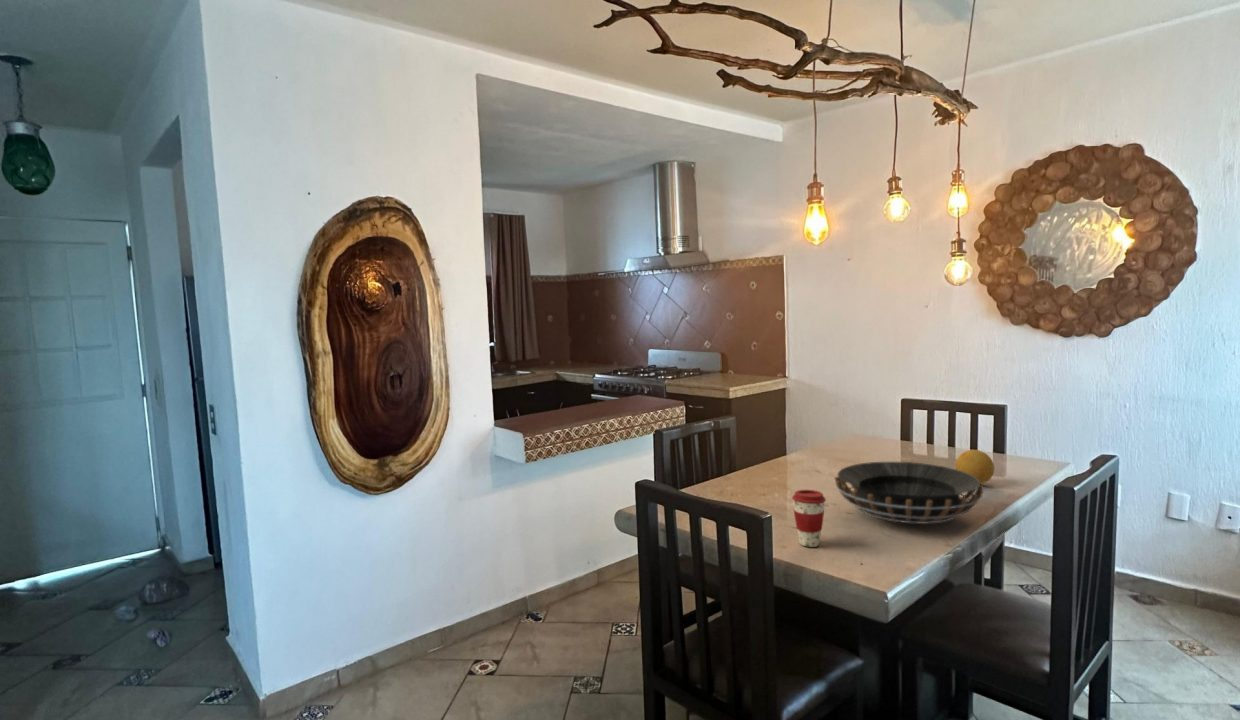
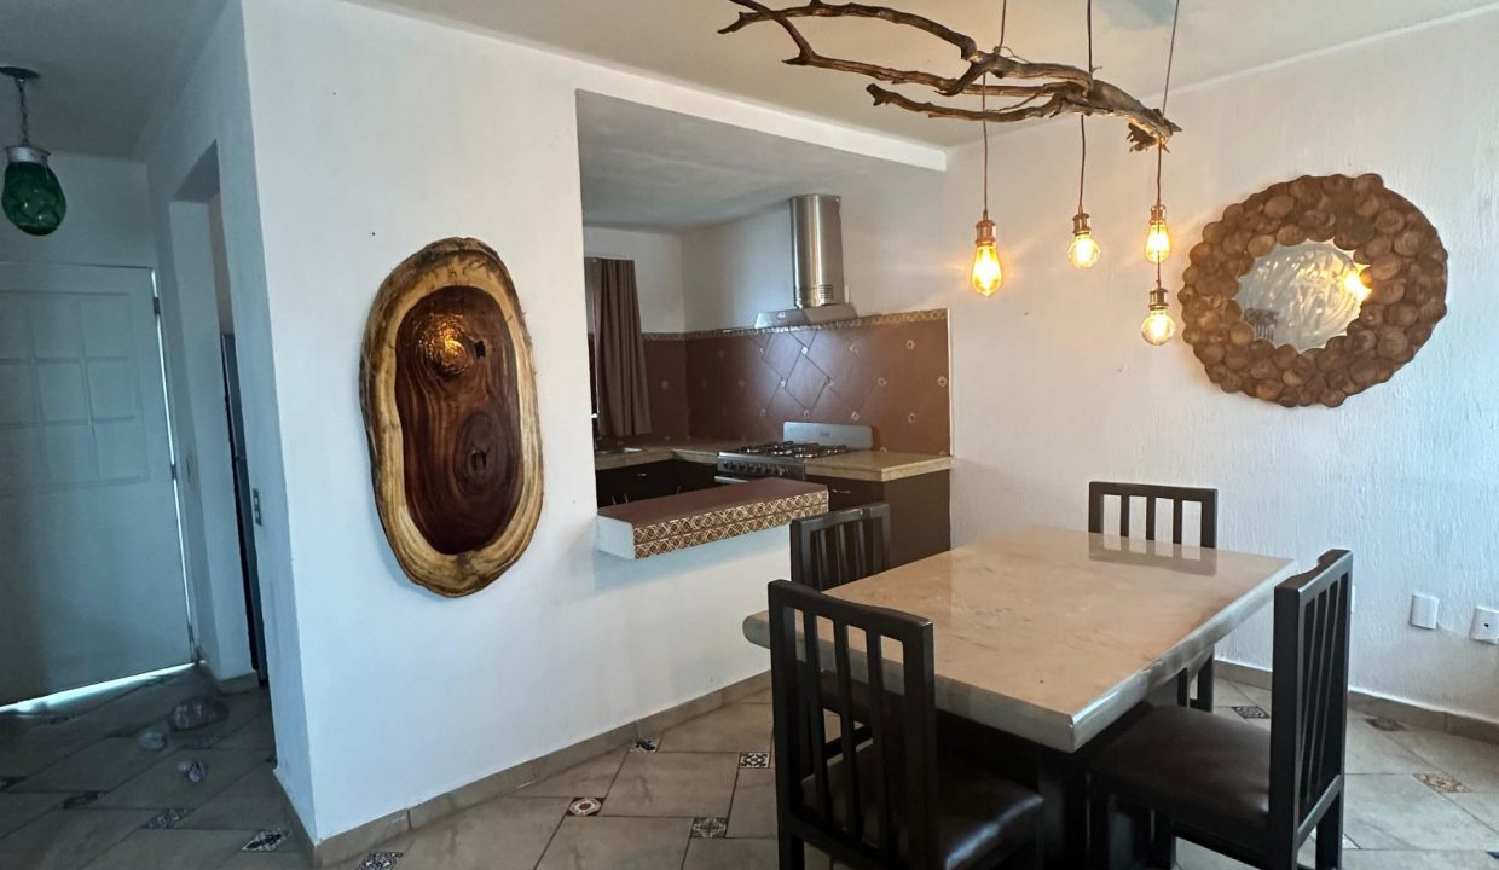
- fruit (974, 467)
- coffee cup (809, 518)
- decorative bowl (904, 496)
